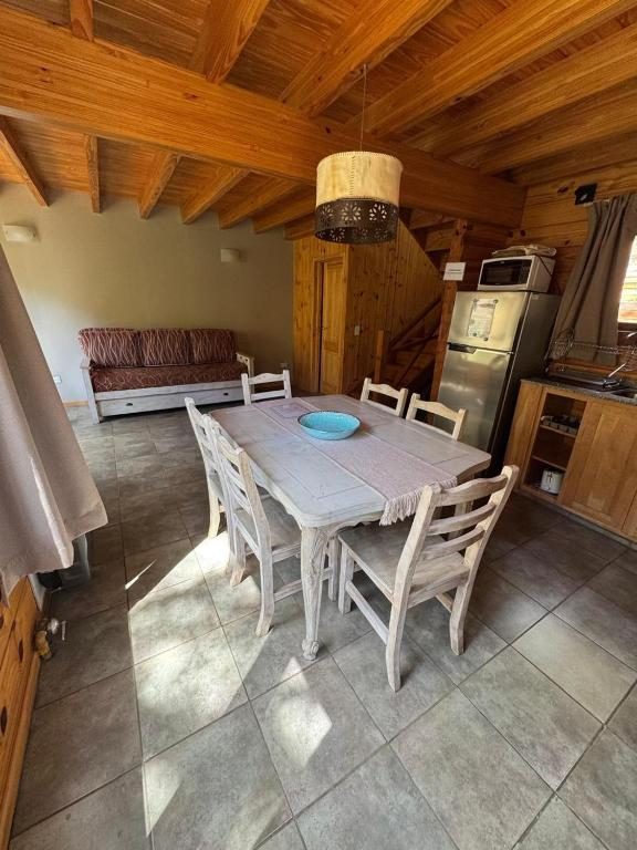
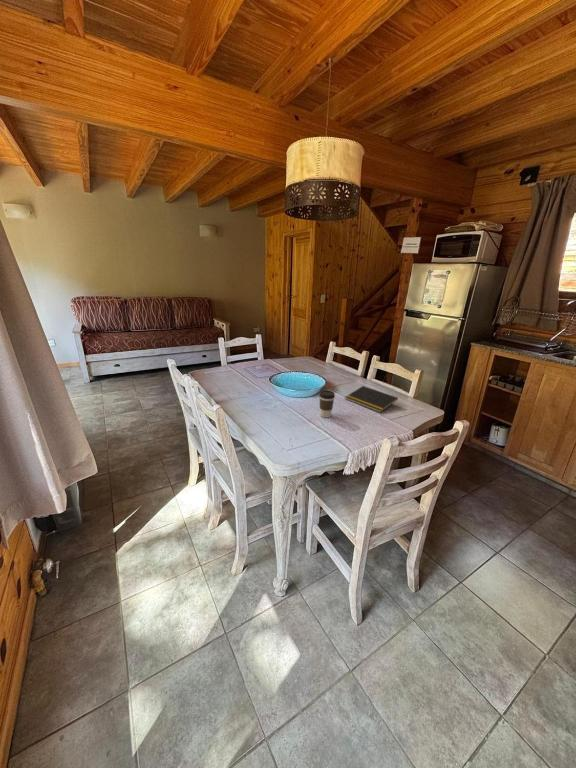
+ notepad (371, 398)
+ coffee cup (326, 404)
